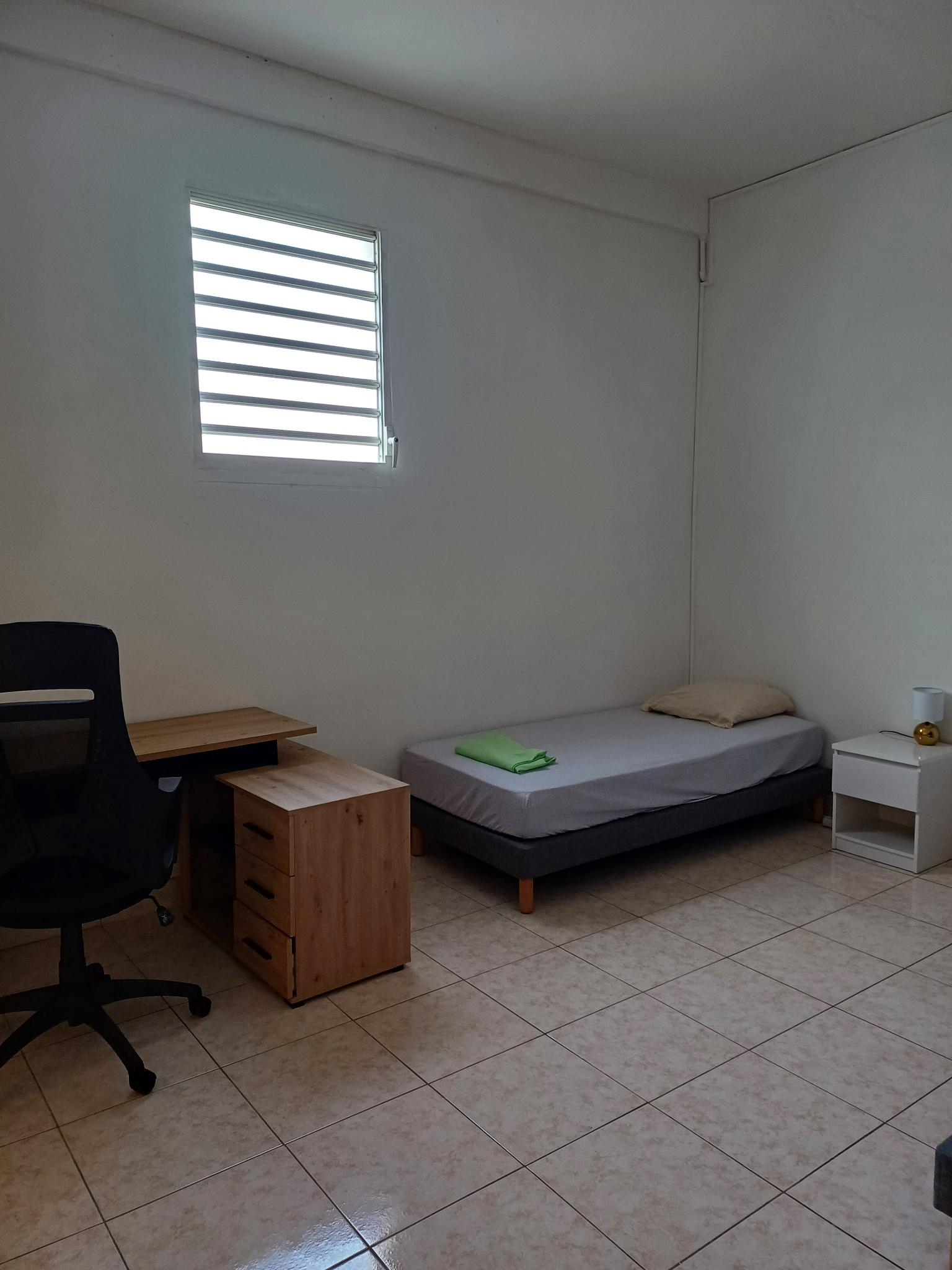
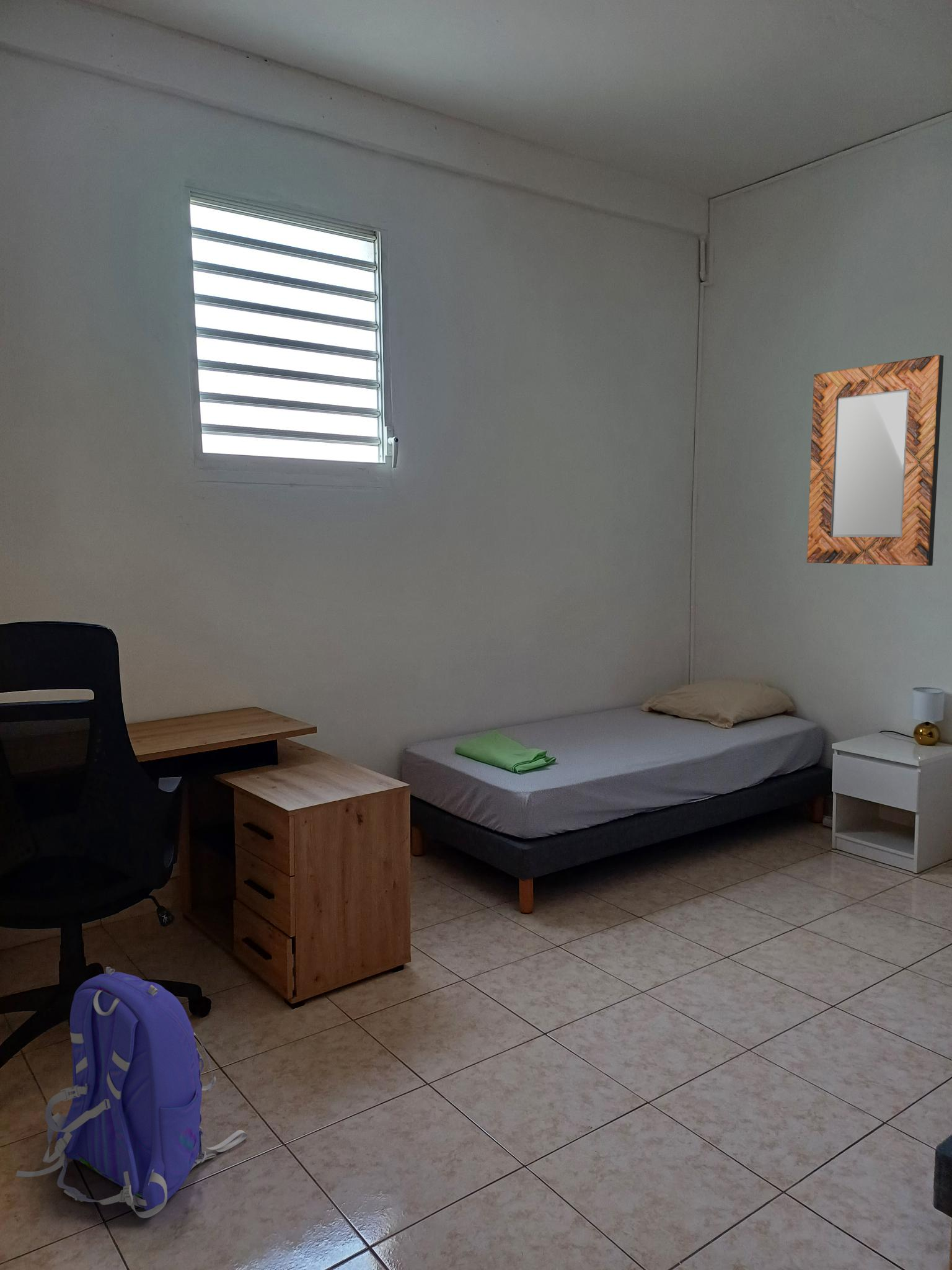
+ backpack (137, 1067)
+ home mirror (870, 466)
